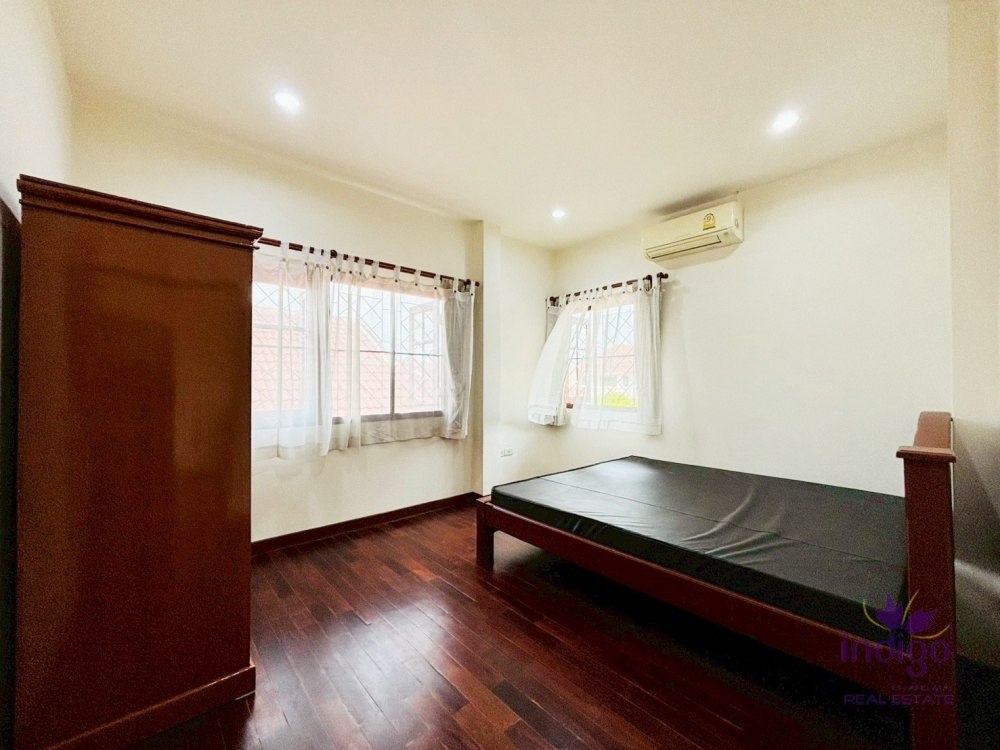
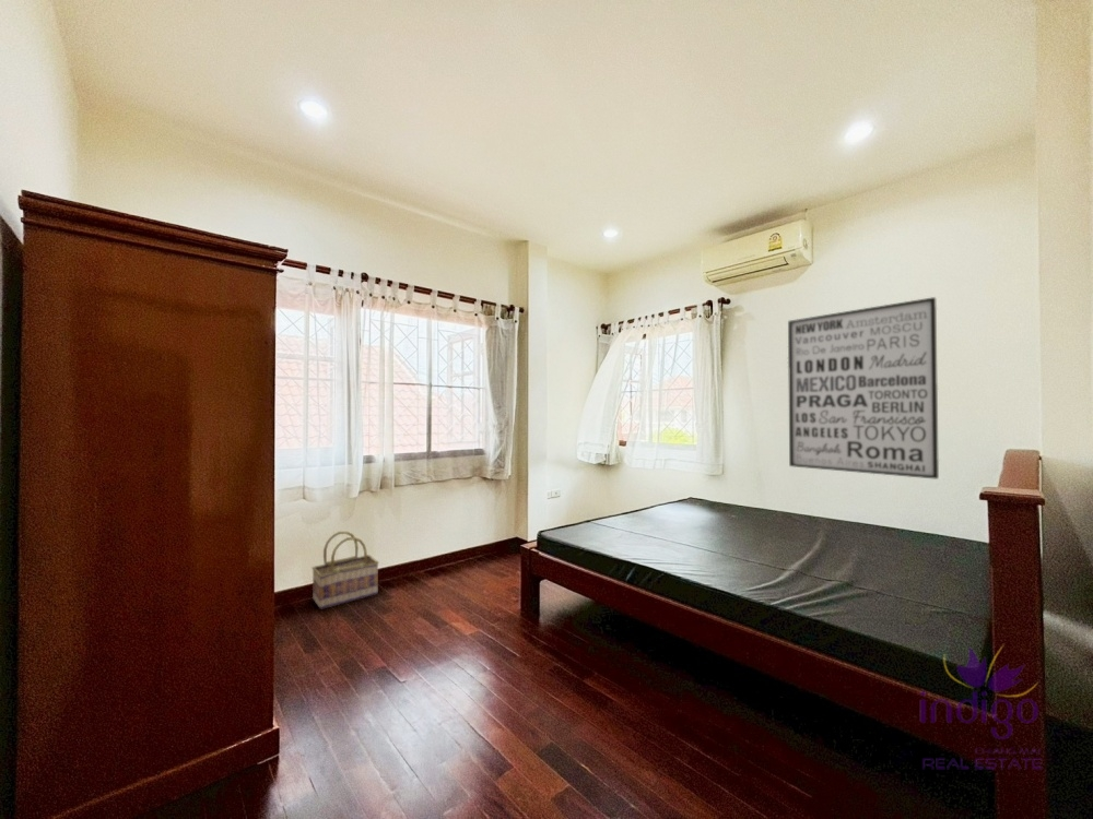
+ basket (345, 565)
+ wall art (855, 391)
